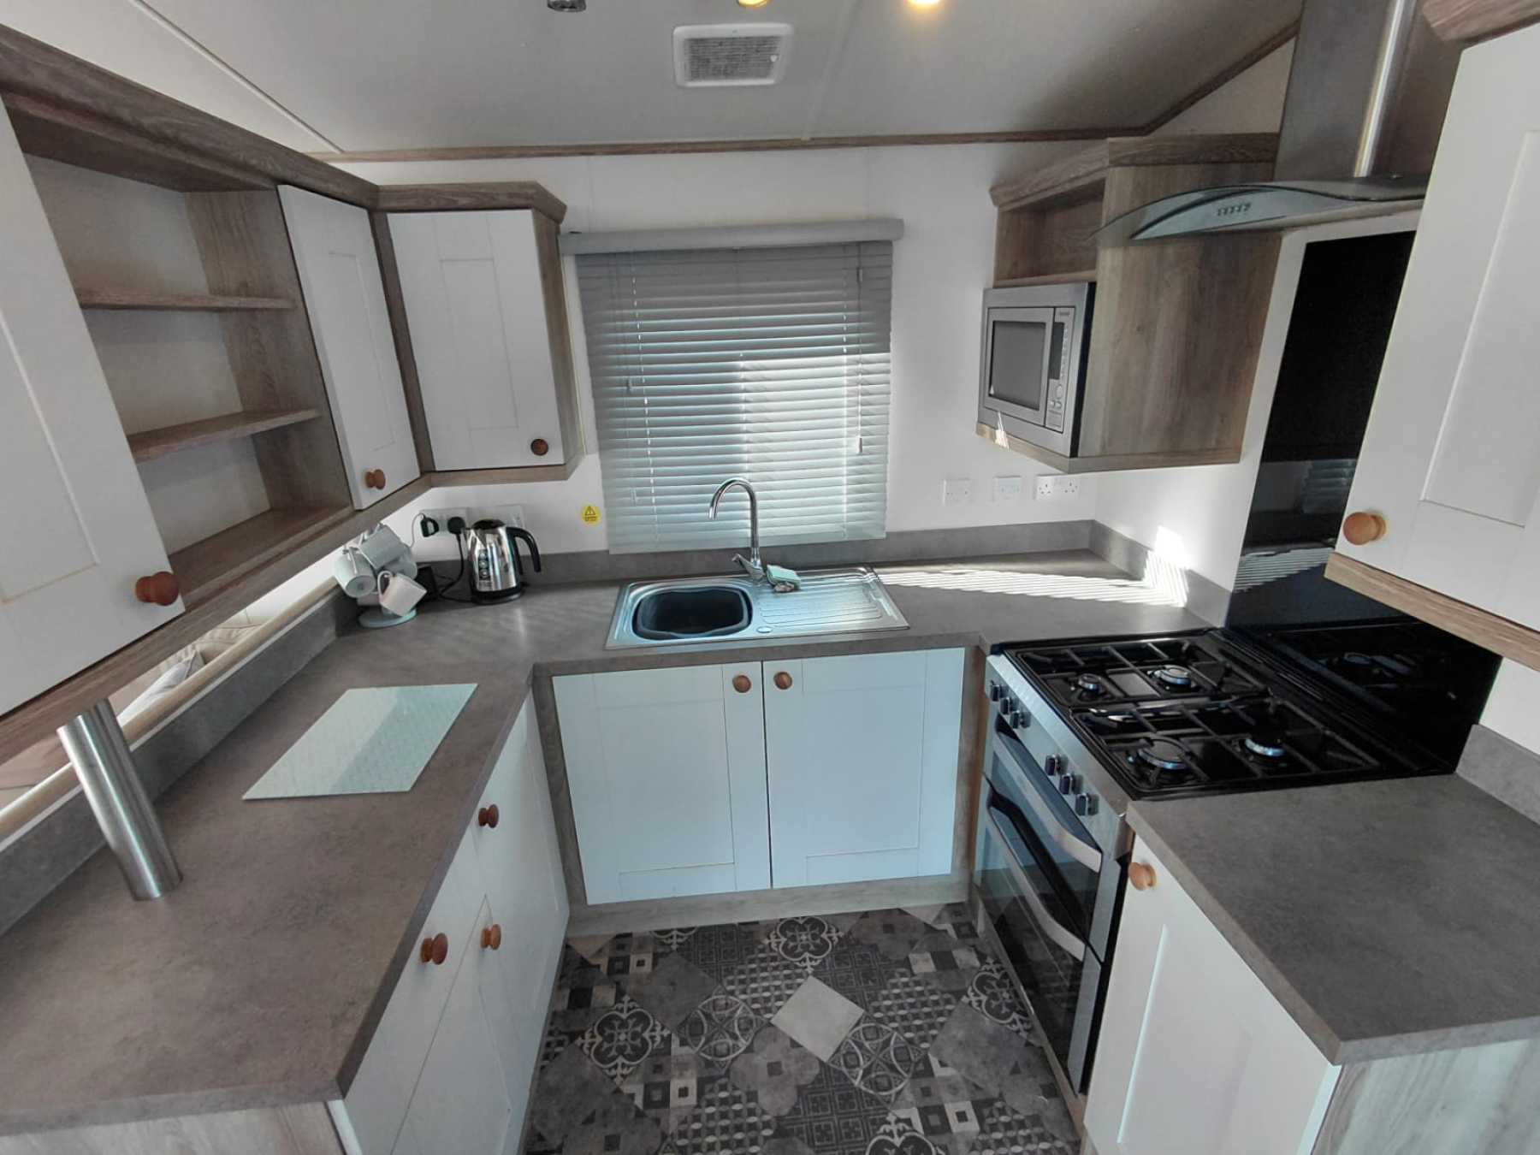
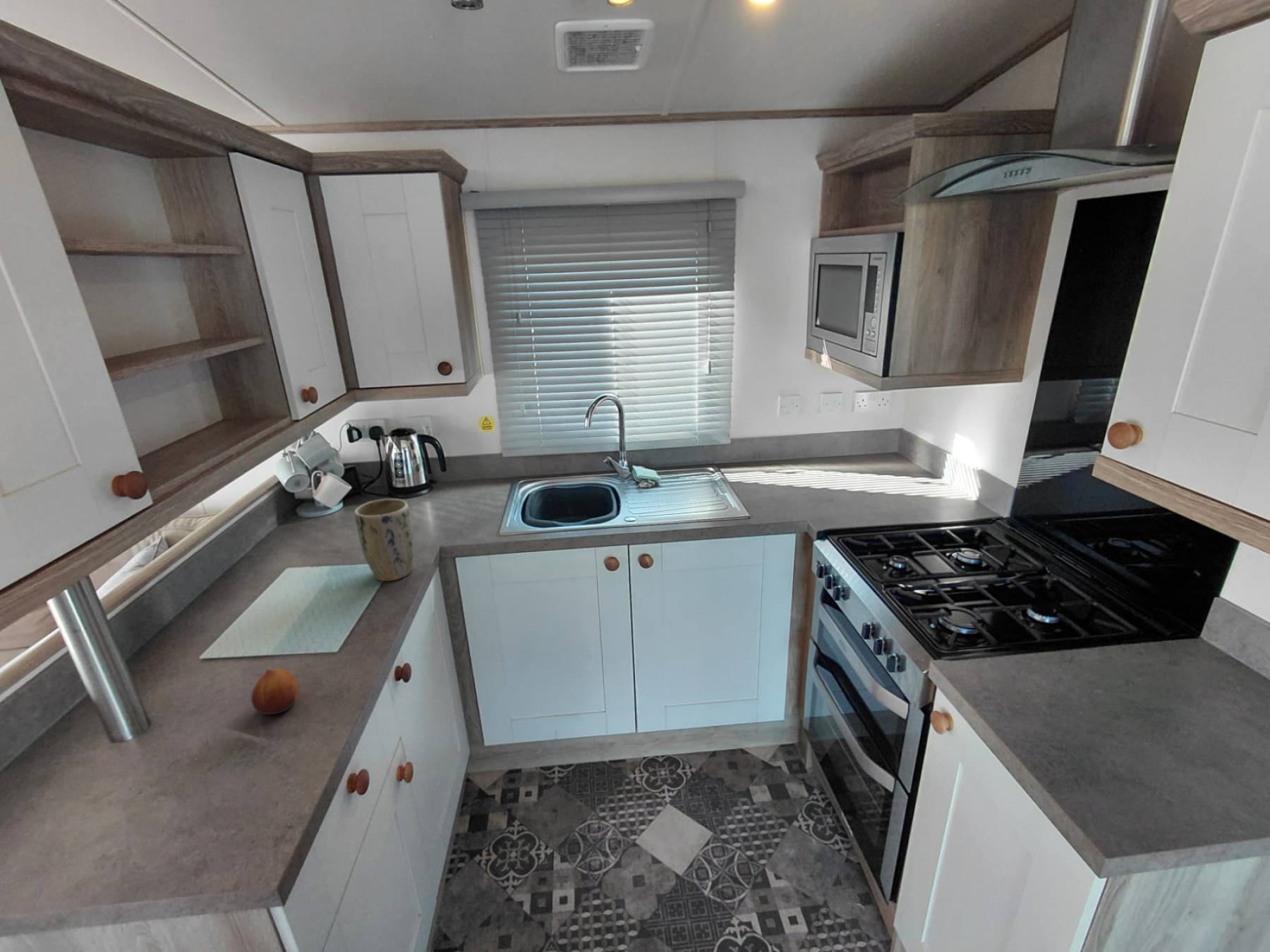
+ plant pot (387, 540)
+ fruit (274, 690)
